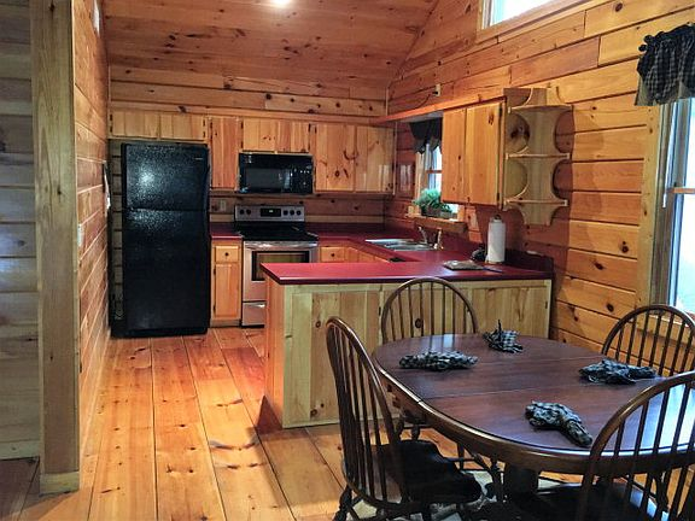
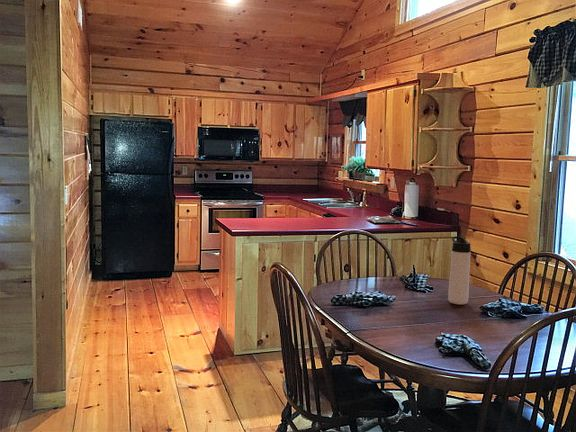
+ thermos bottle (458, 270)
